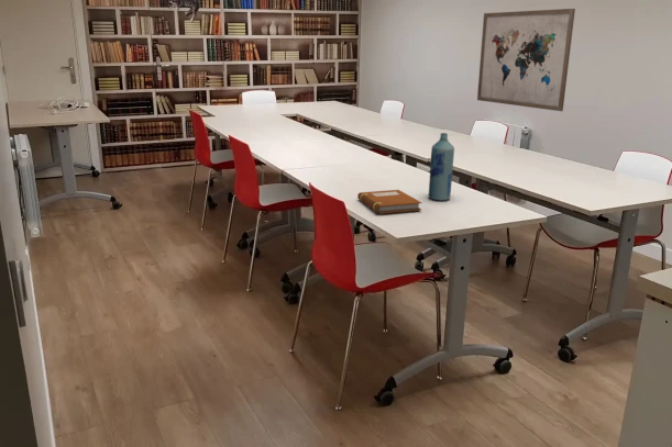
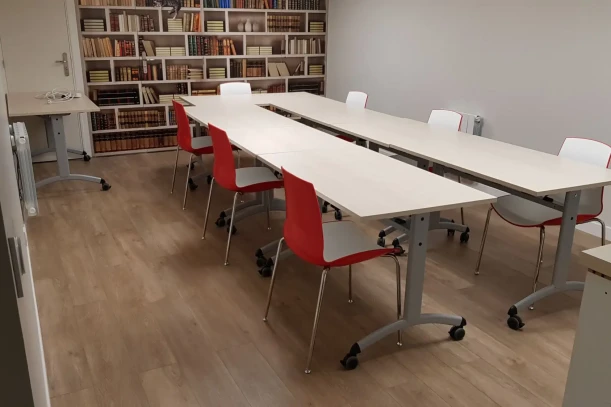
- wall art (520, 58)
- bottle (441, 166)
- notebook (387, 200)
